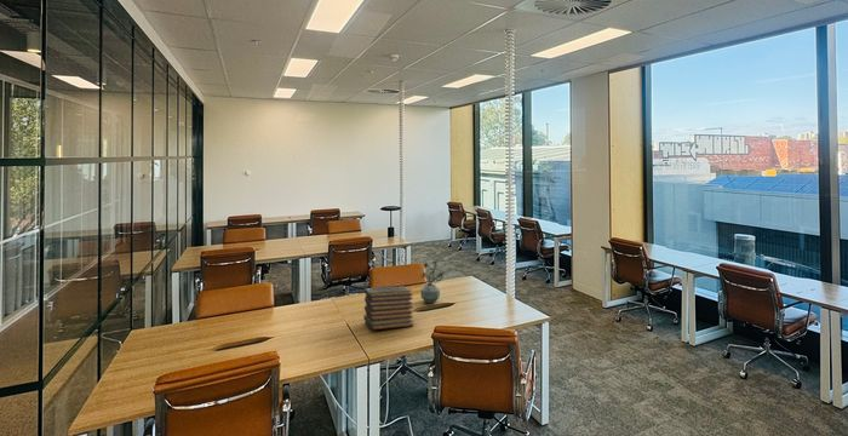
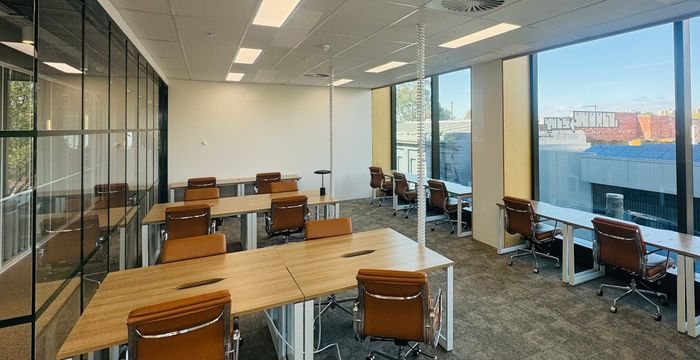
- potted plant (432, 280)
- book stack (388, 306)
